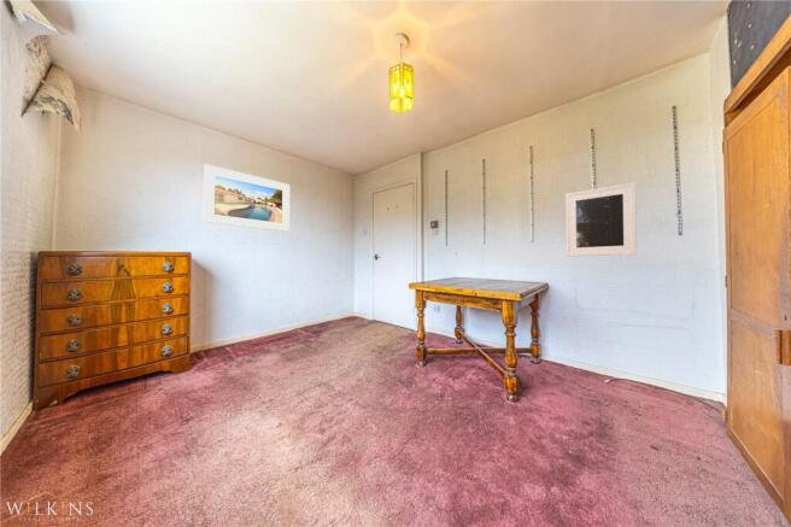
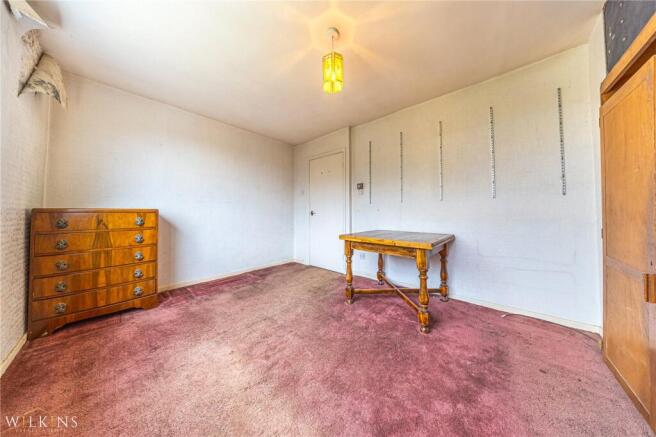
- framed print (598, 222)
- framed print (251, 200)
